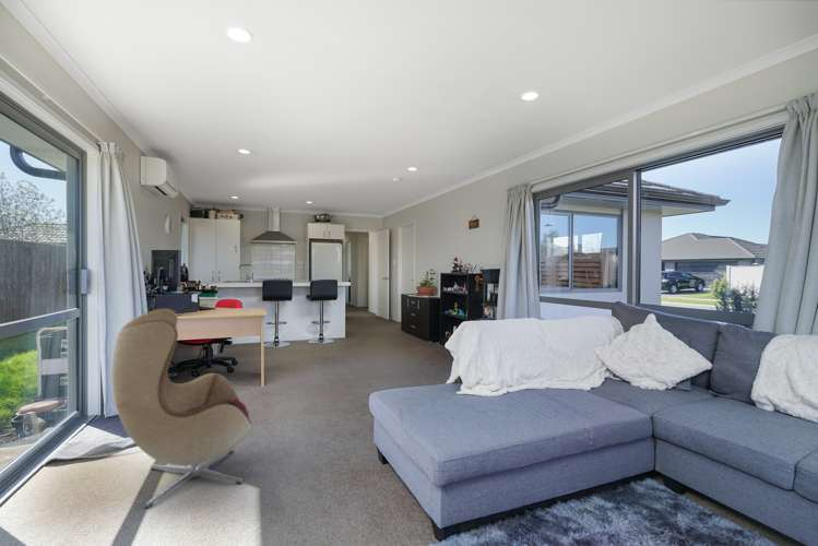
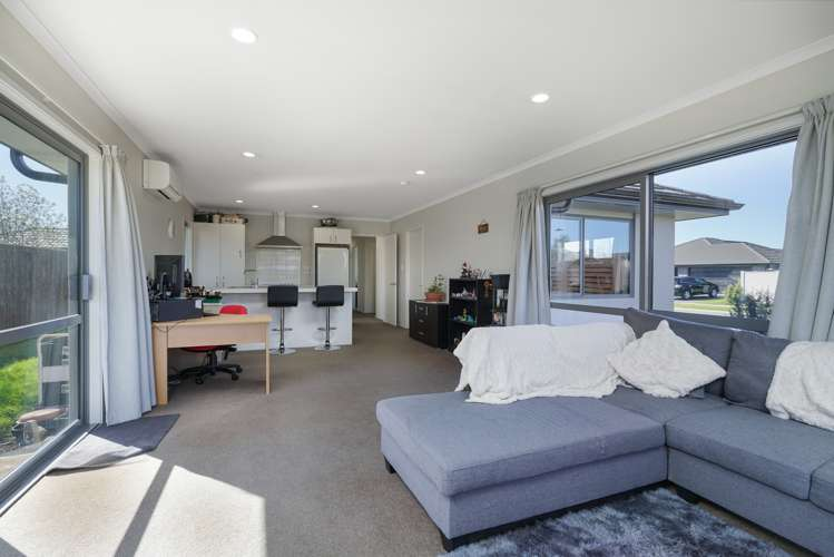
- armchair (187, 394)
